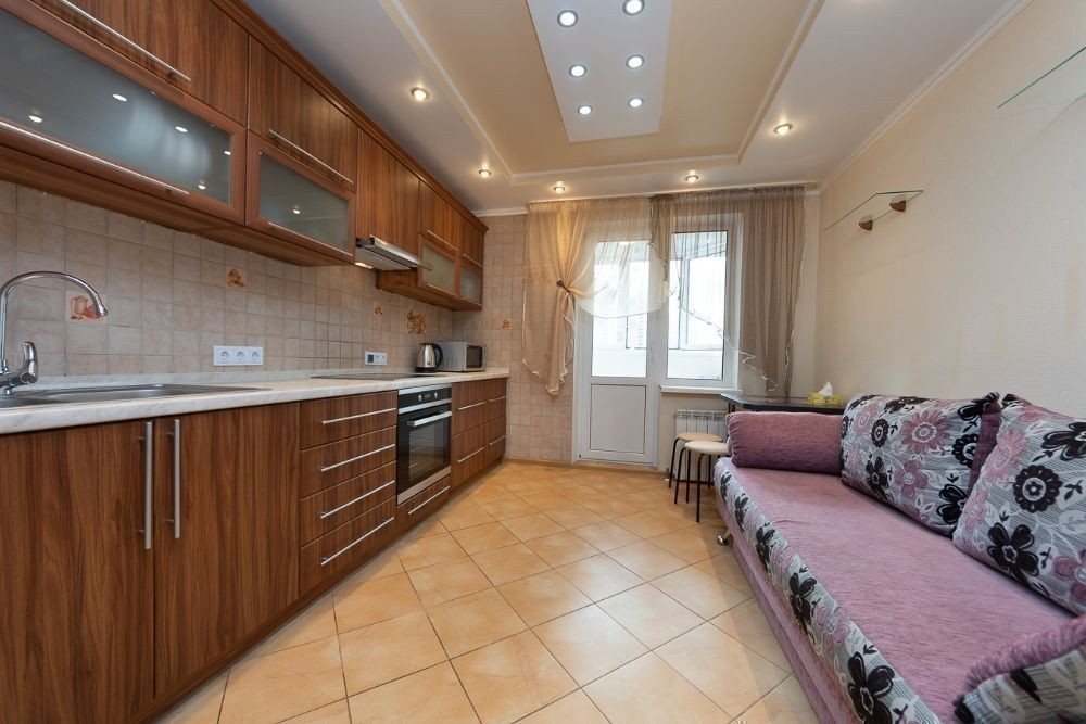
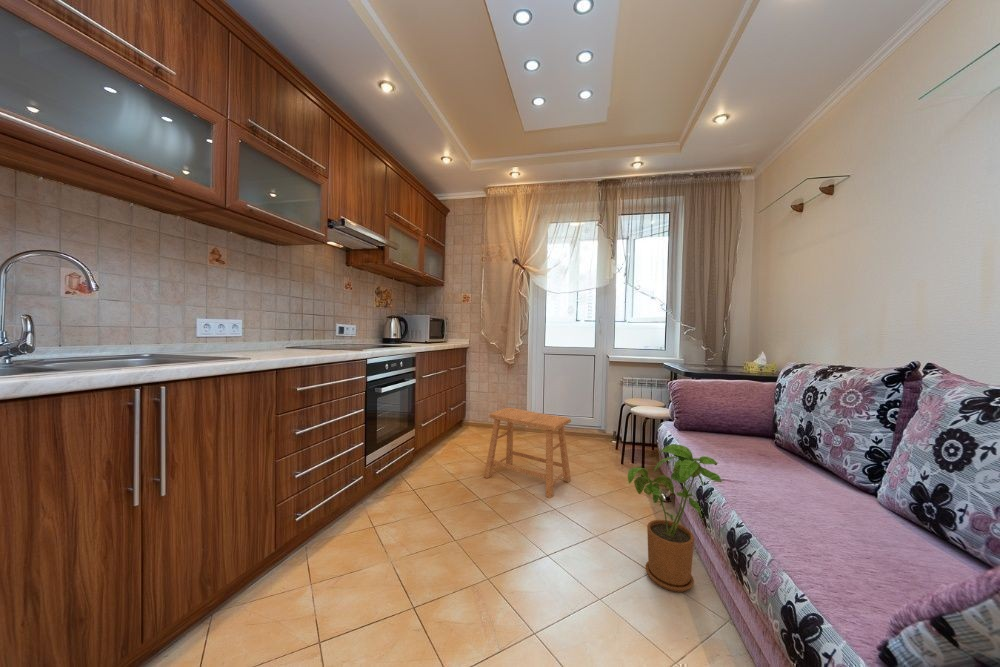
+ house plant (666, 512)
+ stool (526, 454)
